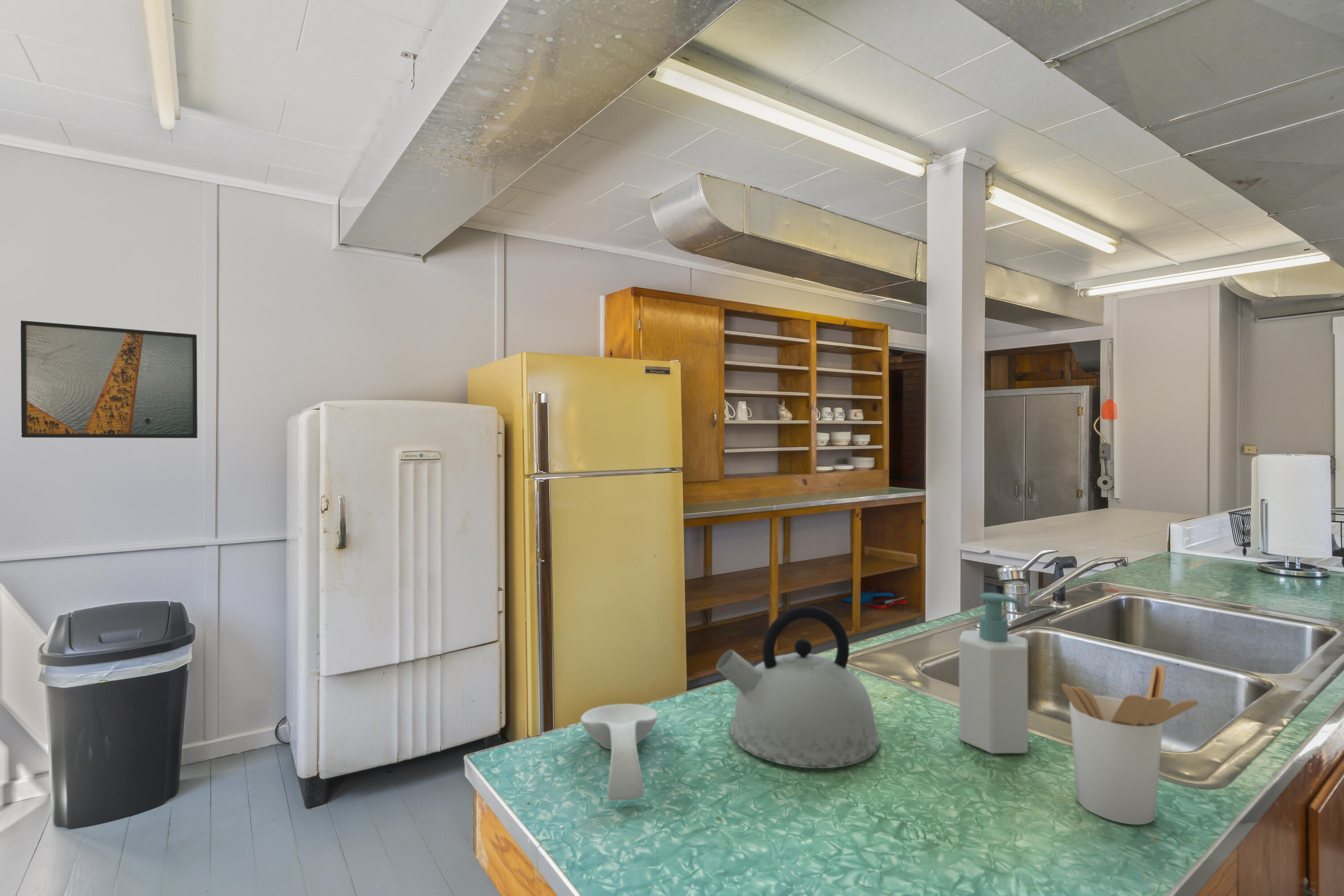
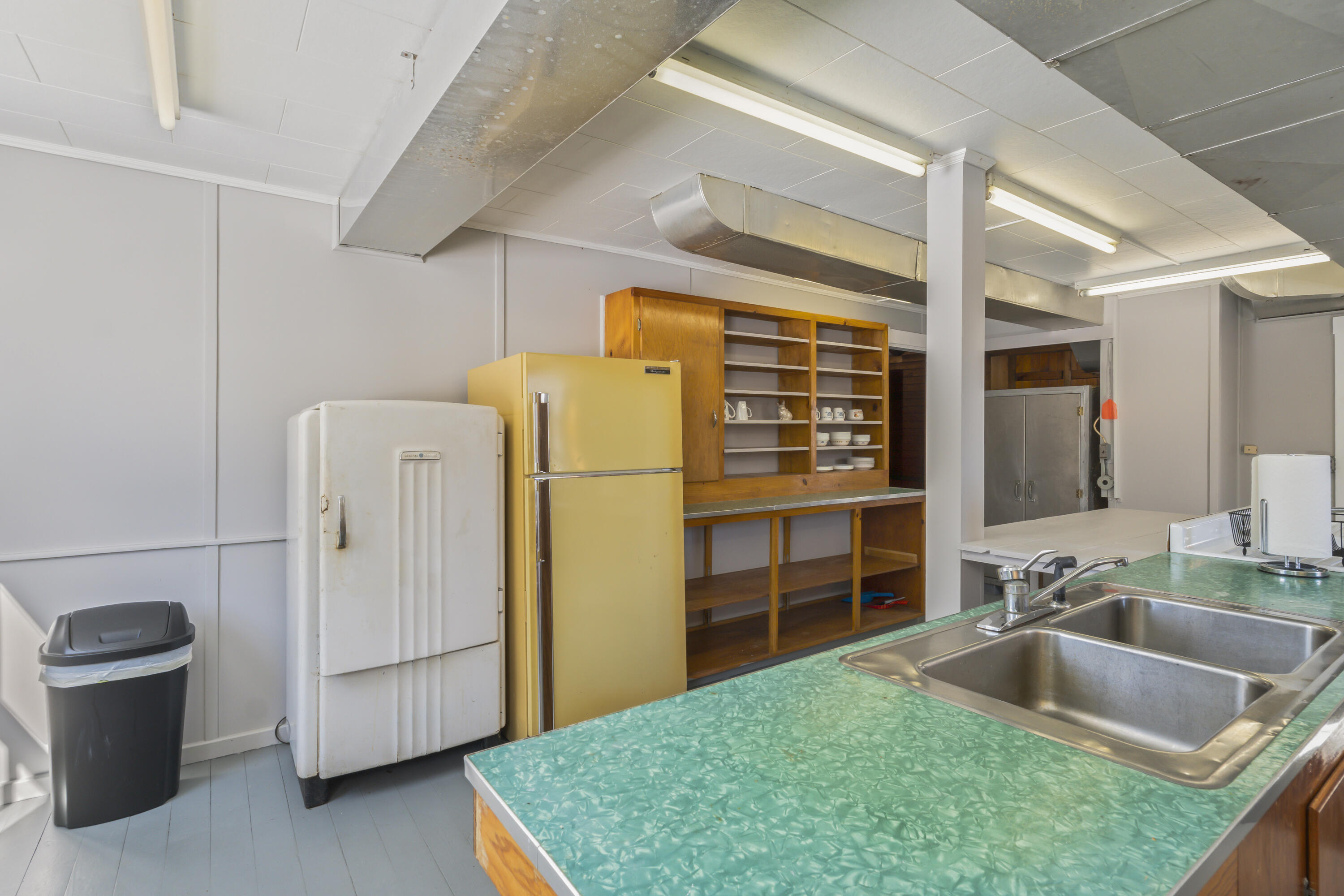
- spoon rest (622, 734)
- soap bottle (993, 668)
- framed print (114, 383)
- kettle (796, 670)
- utensil holder (1129, 744)
